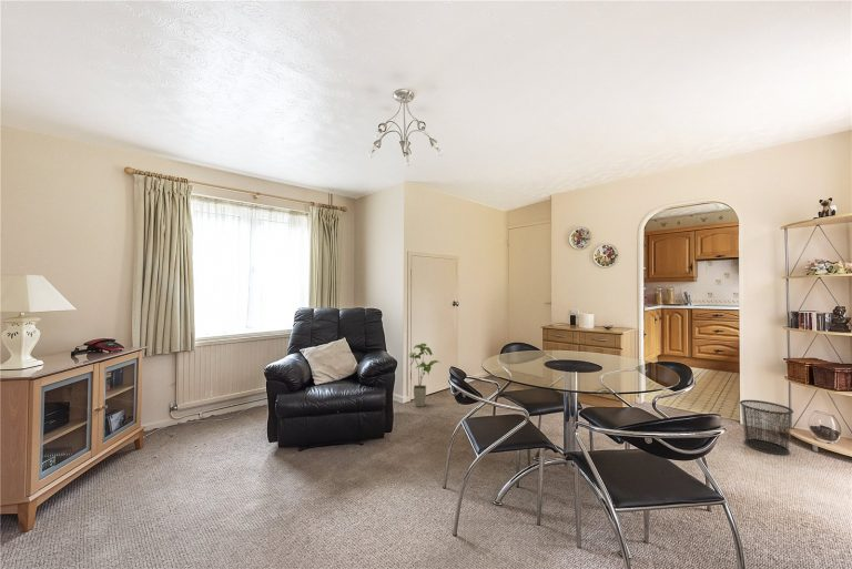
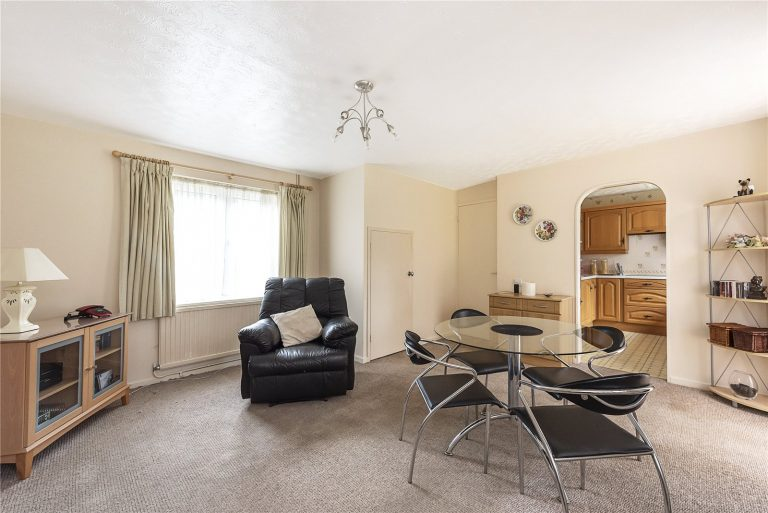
- house plant (424, 374)
- waste bin (765, 426)
